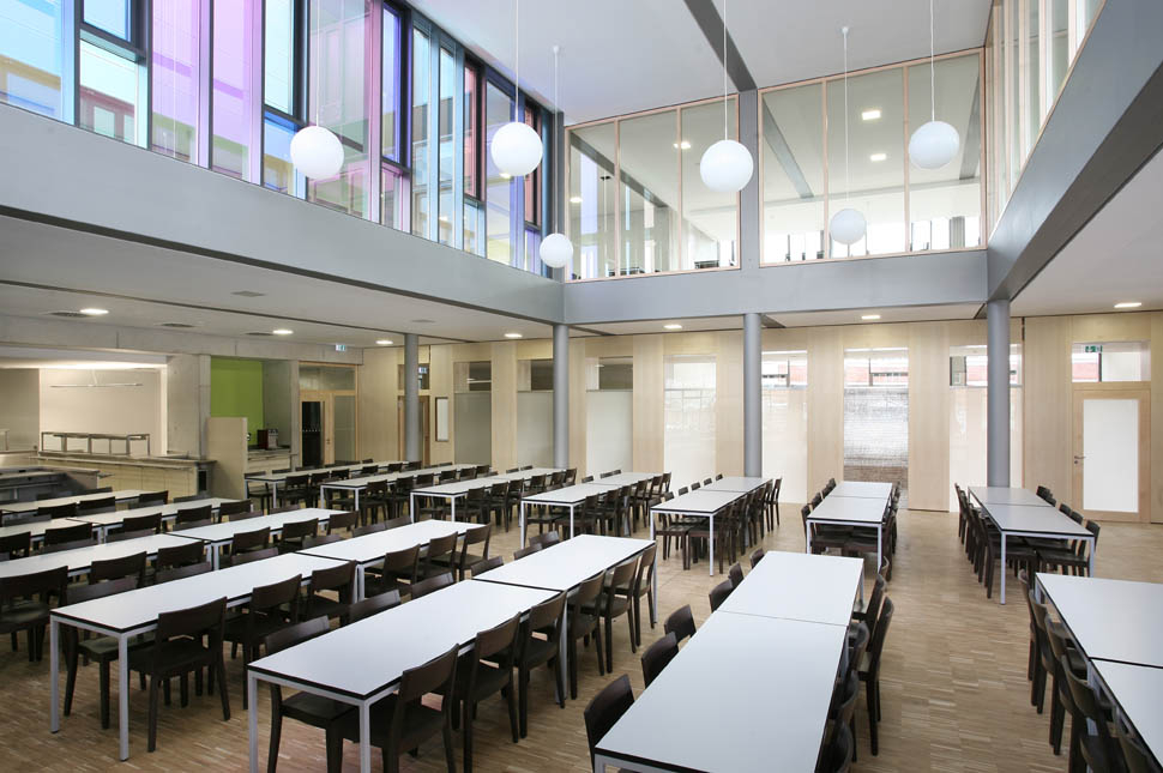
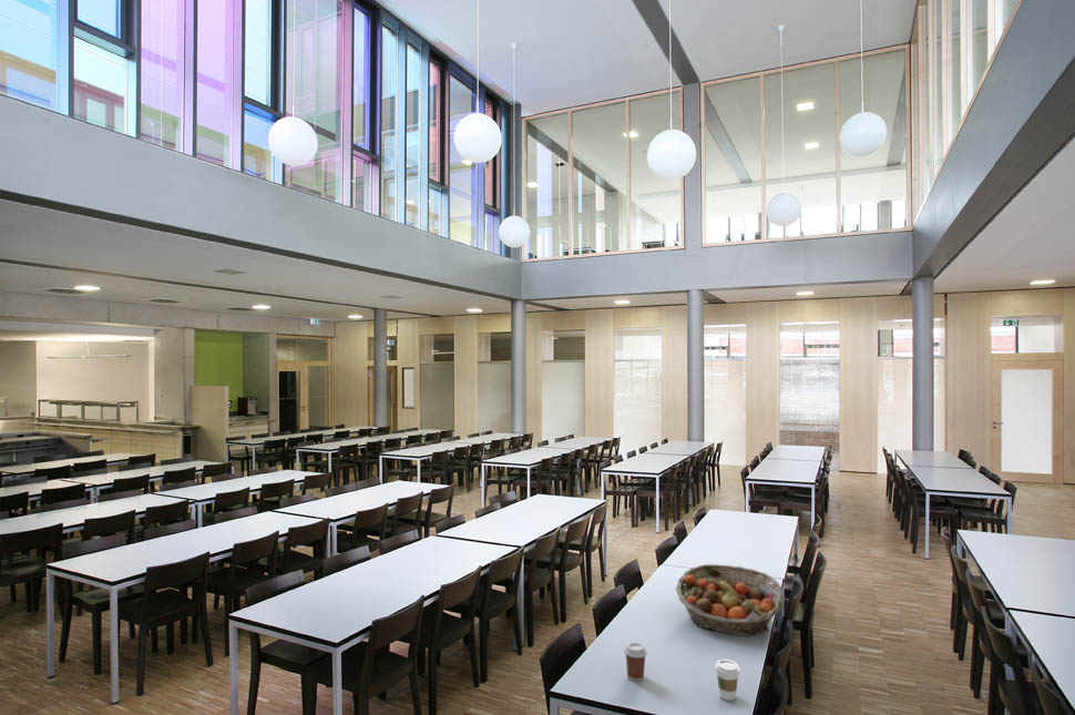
+ coffee cup (727, 680)
+ coffee cup (635, 661)
+ fruit basket (728, 599)
